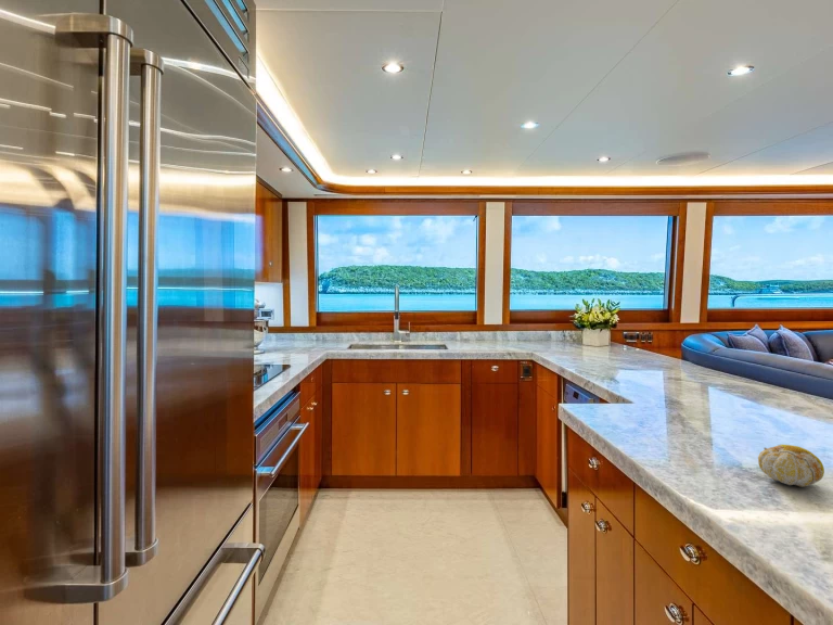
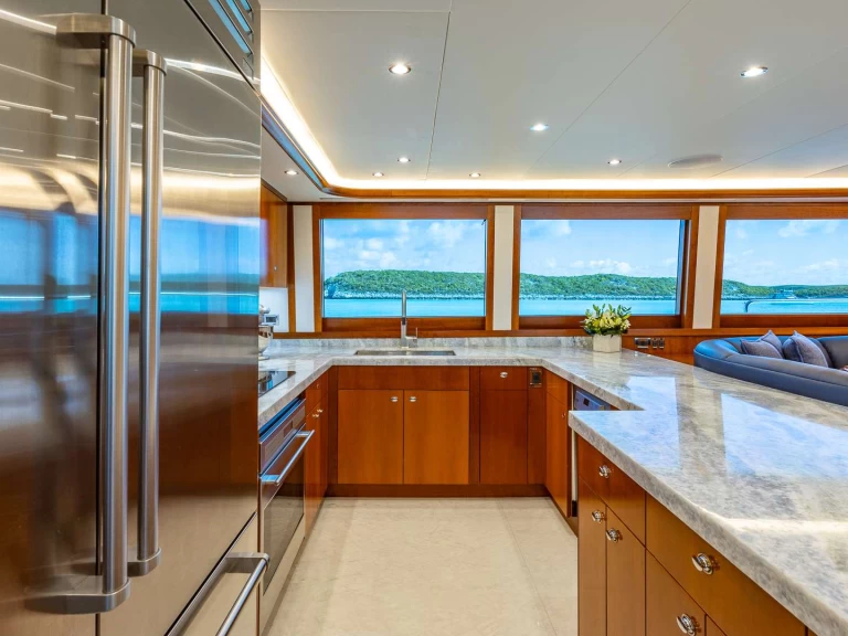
- fruit (790, 464)
